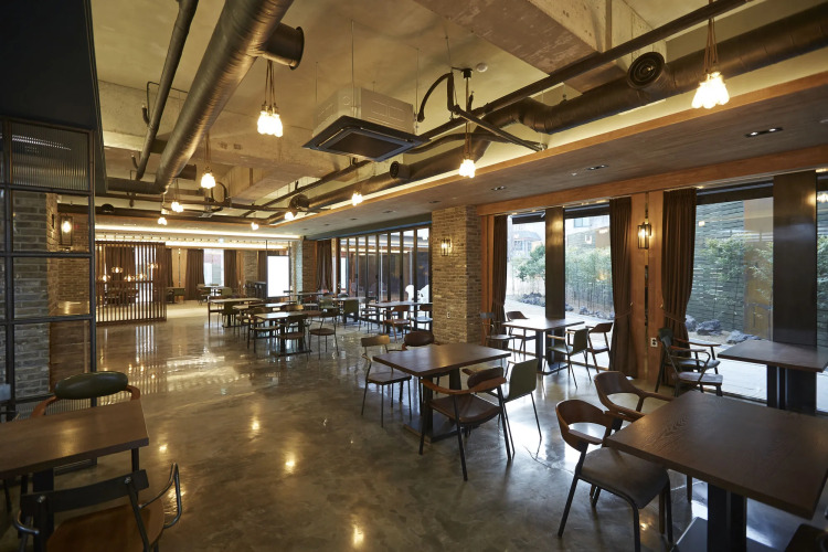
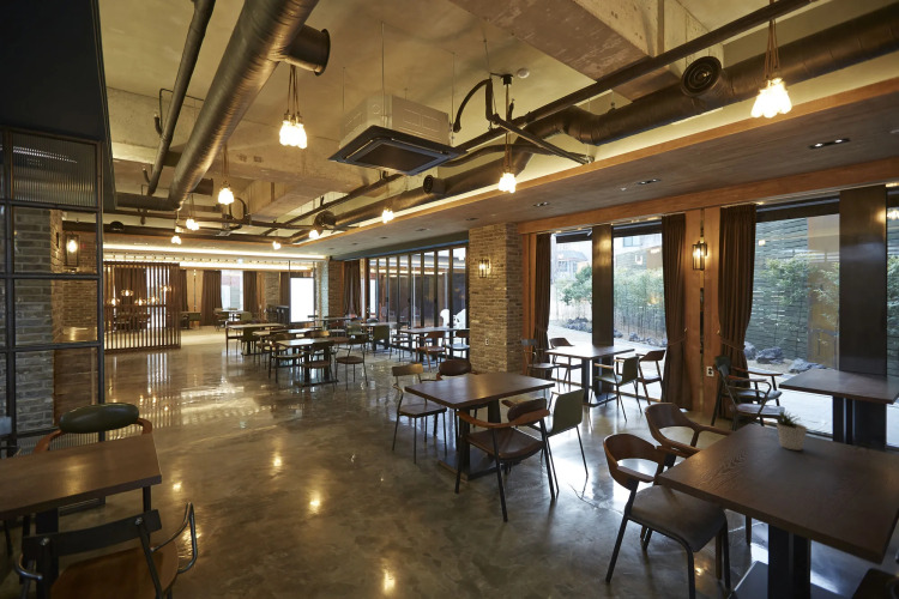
+ potted plant (790, 428)
